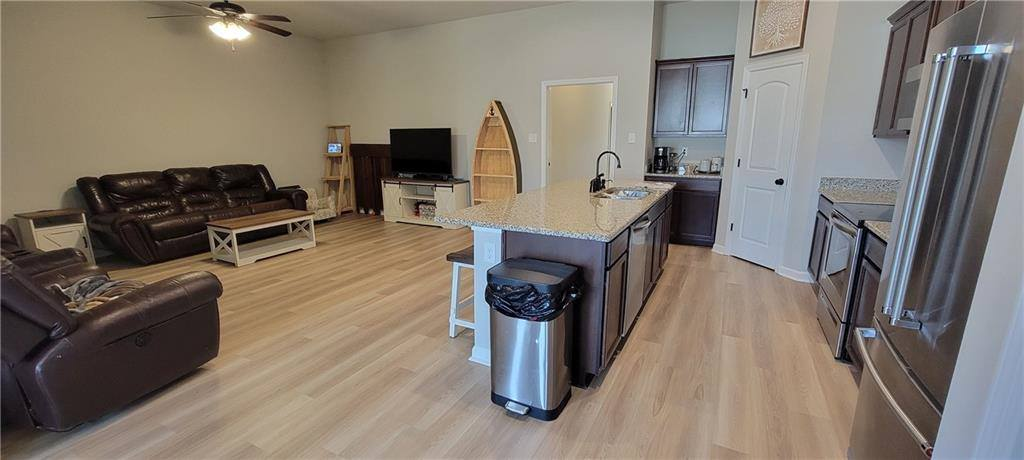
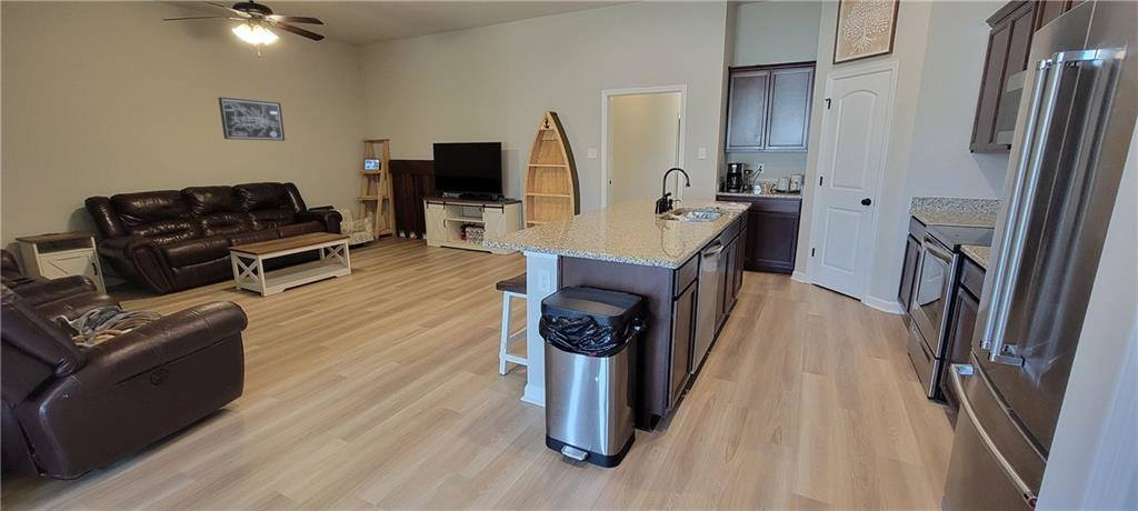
+ wall art (253, 120)
